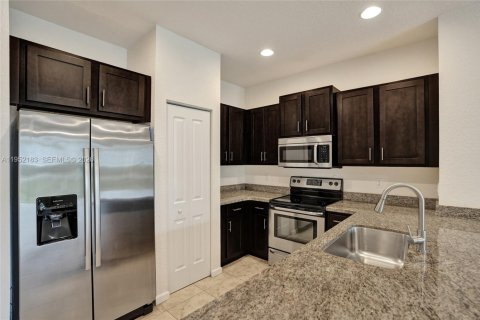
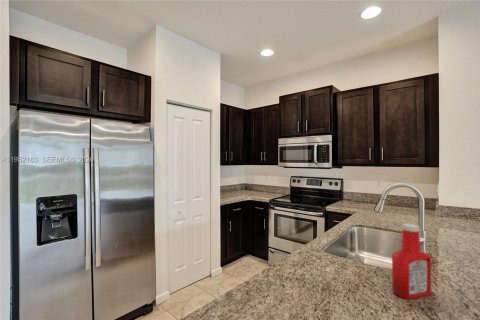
+ soap bottle (411, 258)
